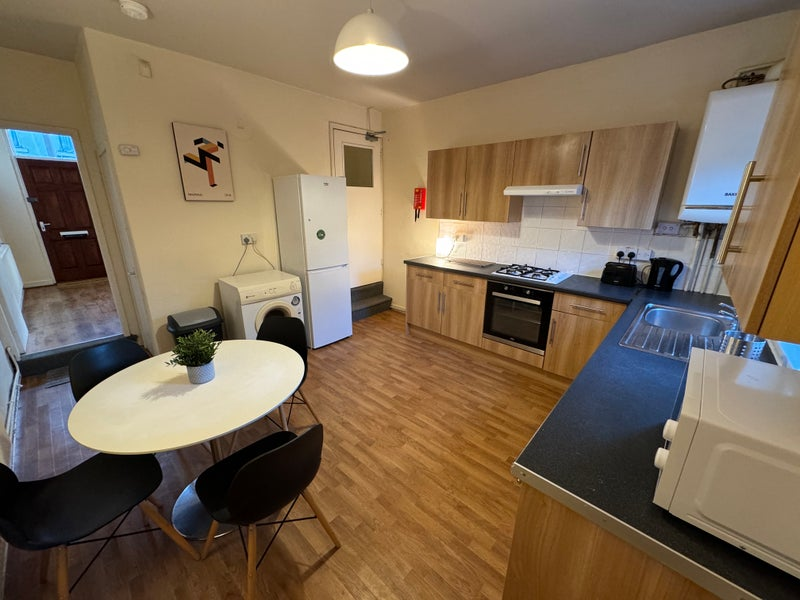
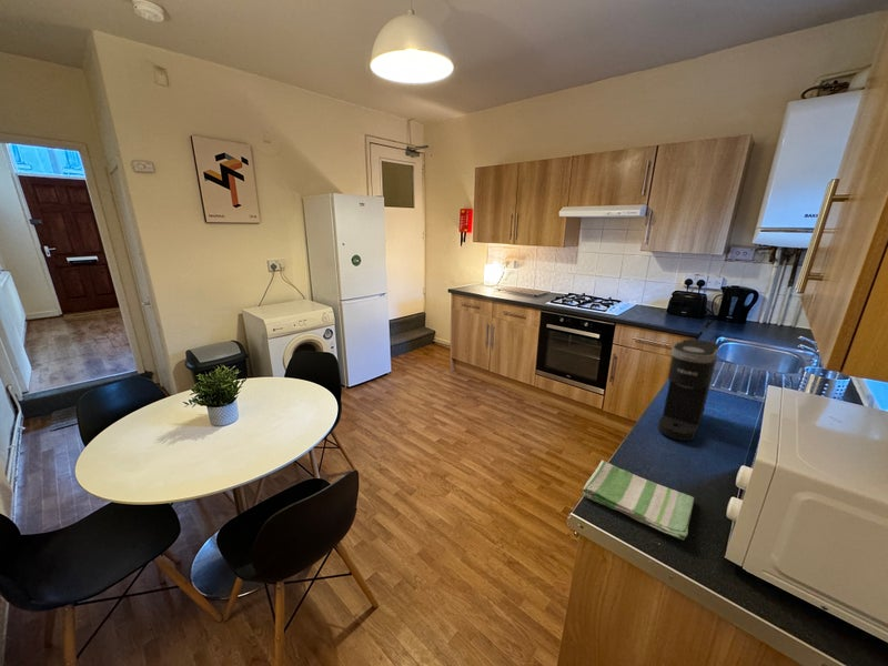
+ coffee maker (688, 385)
+ dish towel (637, 494)
